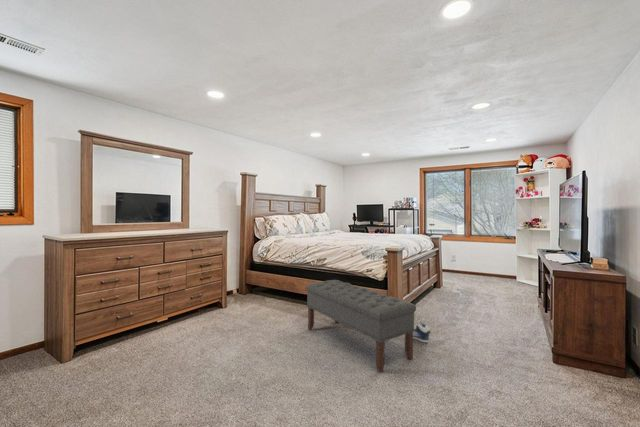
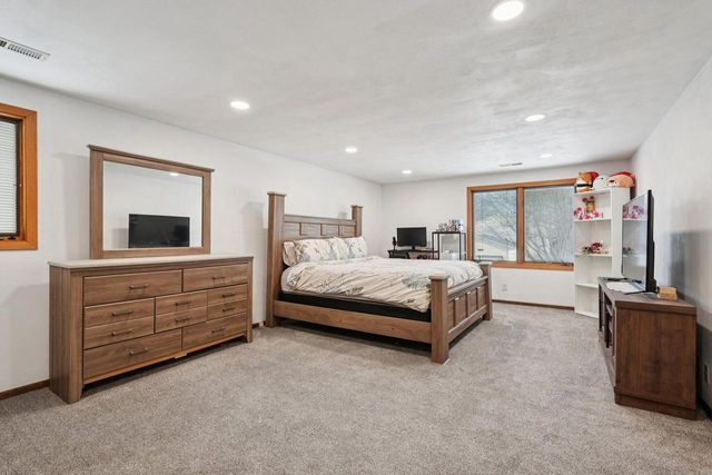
- sneaker (417, 328)
- bench (354, 316)
